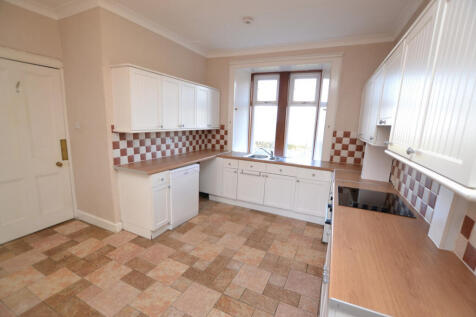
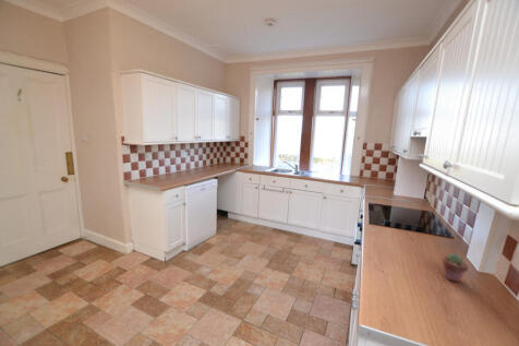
+ potted succulent (454, 266)
